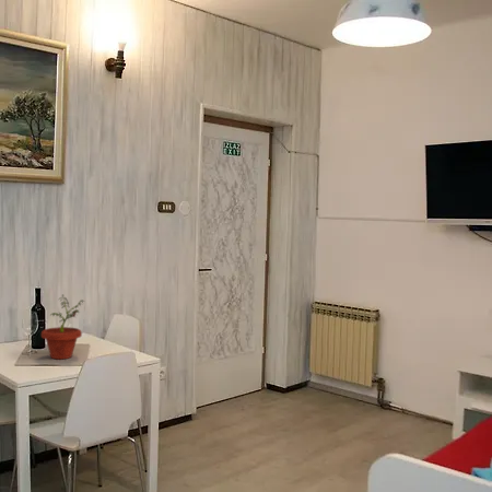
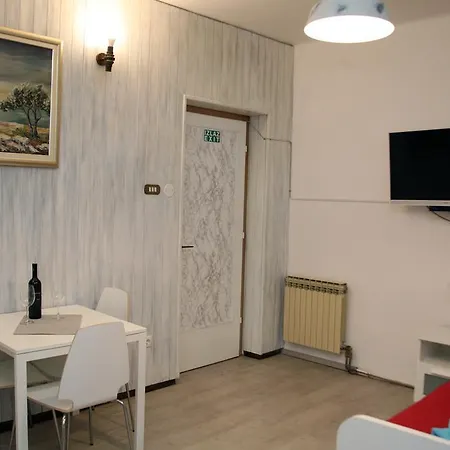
- potted plant (62, 326)
